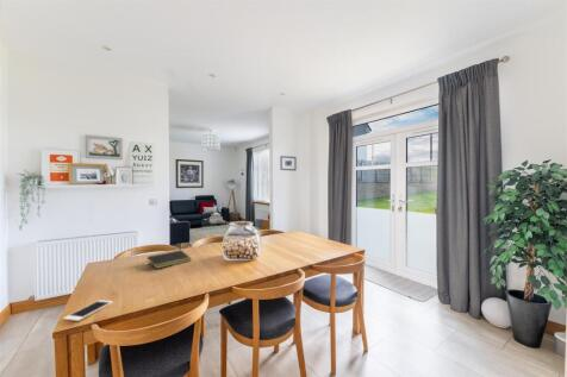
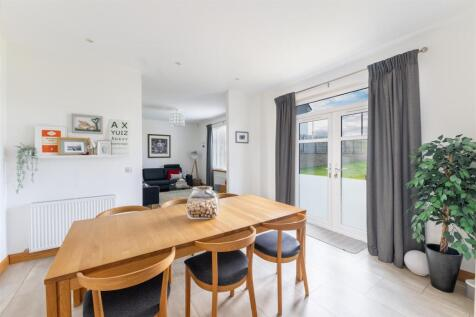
- cell phone (89, 309)
- notepad (169, 258)
